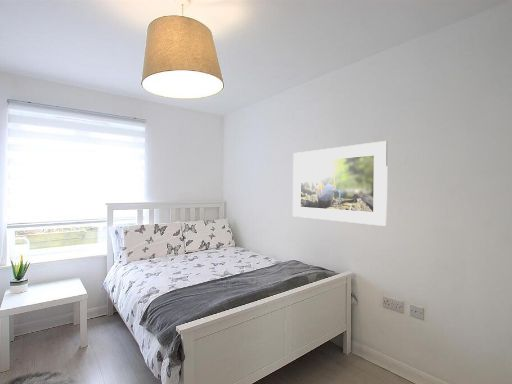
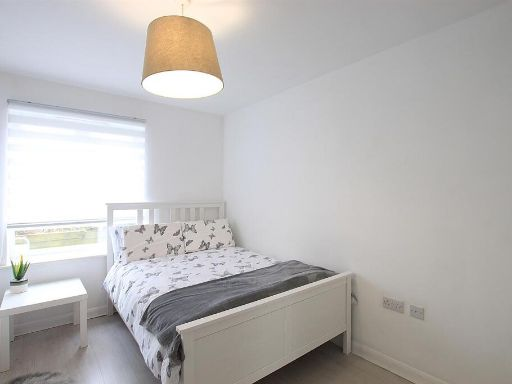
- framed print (333, 184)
